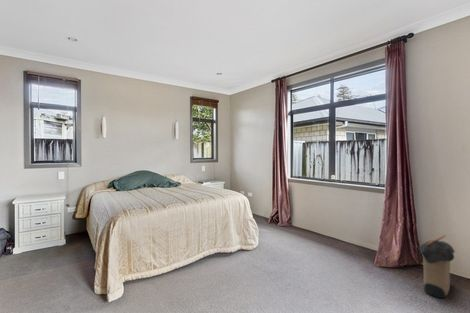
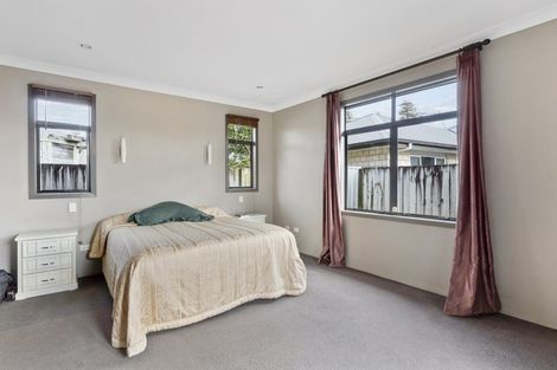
- laundry hamper (435, 259)
